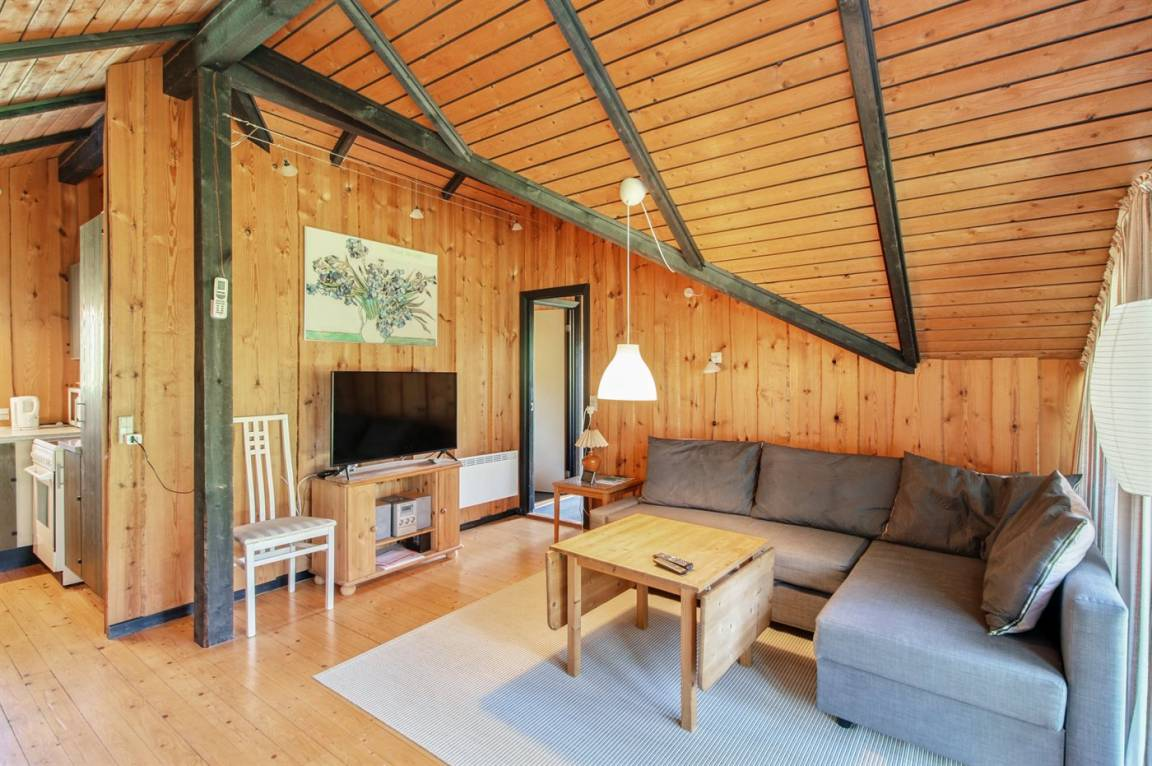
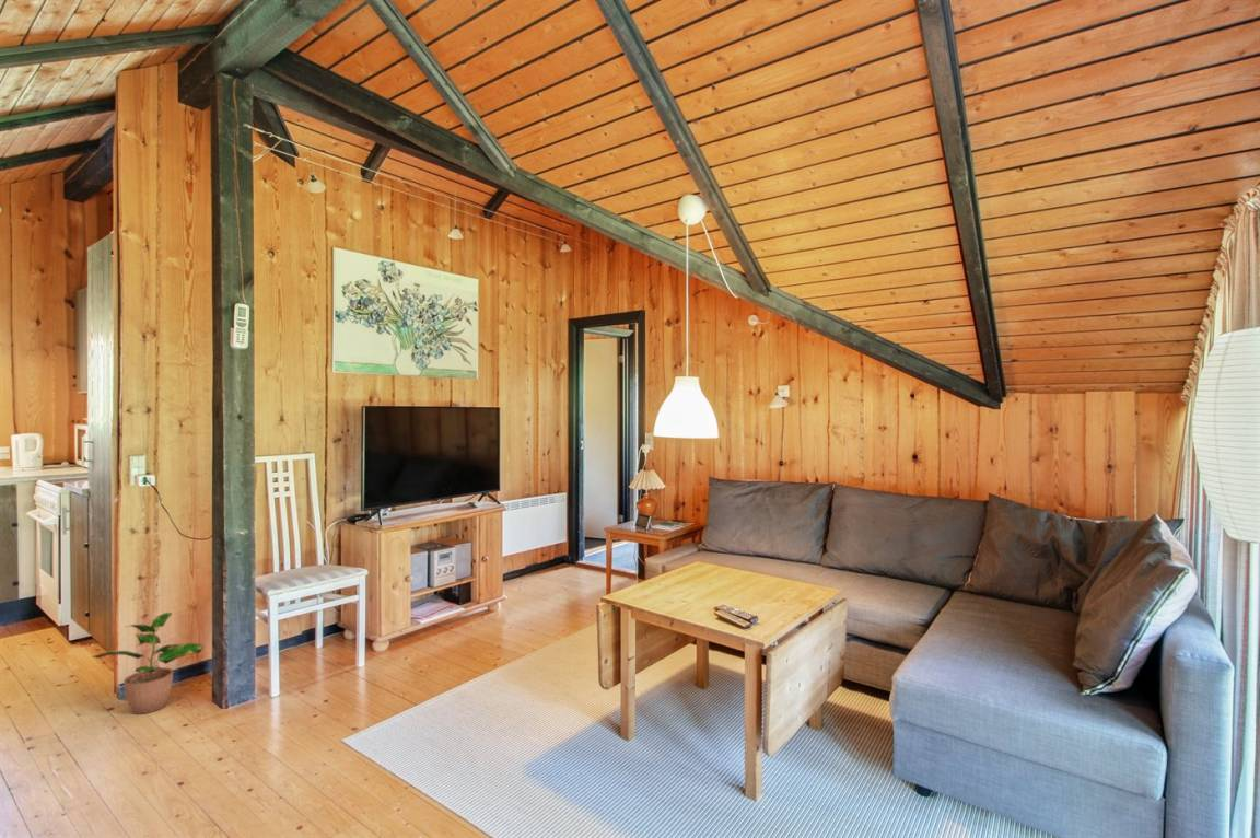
+ potted plant (150, 661)
